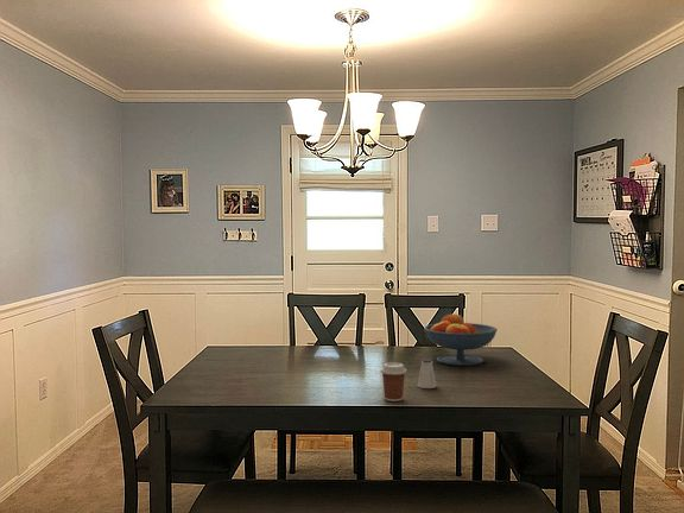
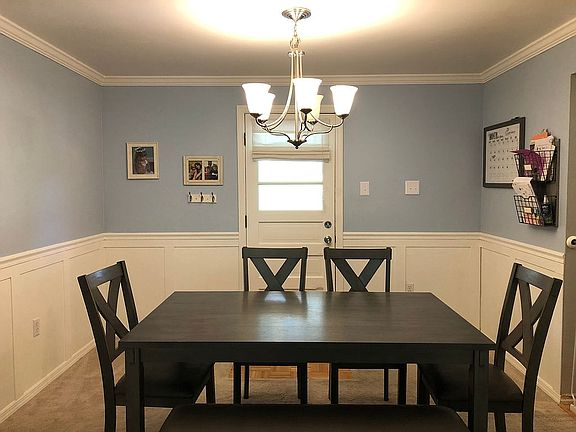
- coffee cup (393, 381)
- saltshaker (426, 373)
- fruit bowl (460, 338)
